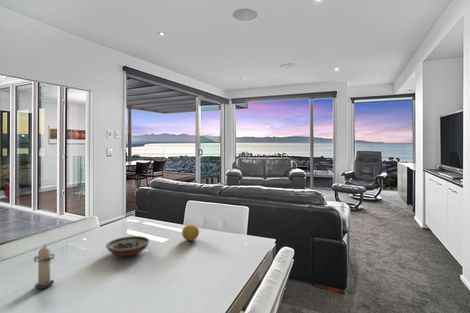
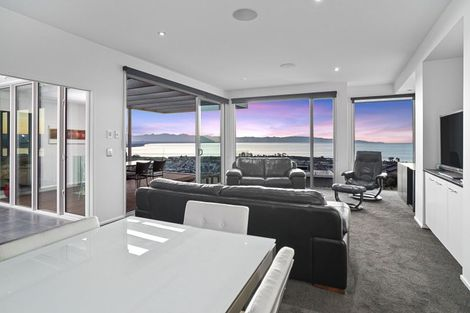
- decorative bowl (128, 247)
- fruit (190, 232)
- candle (44, 264)
